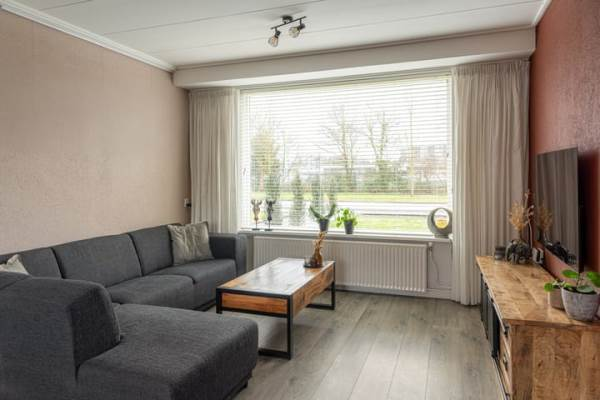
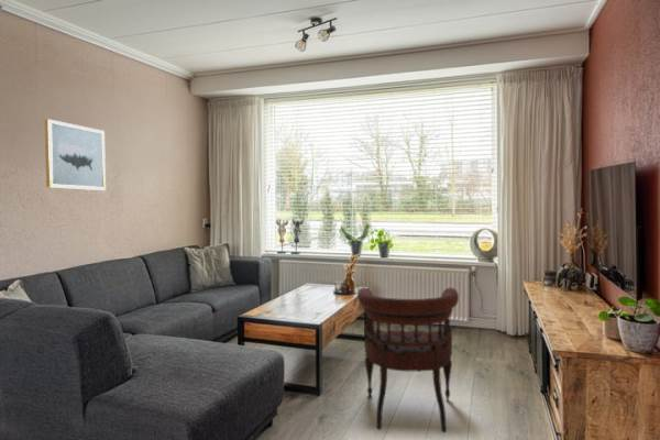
+ wall art (77, 157)
+ armchair (408, 352)
